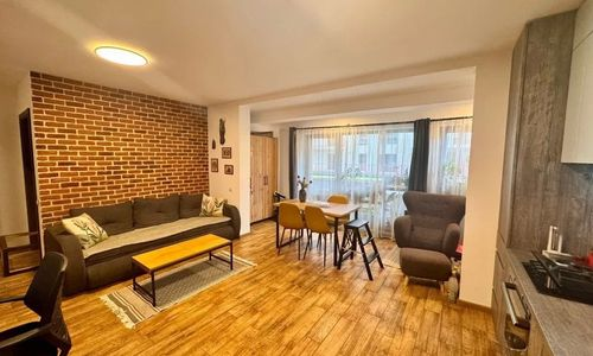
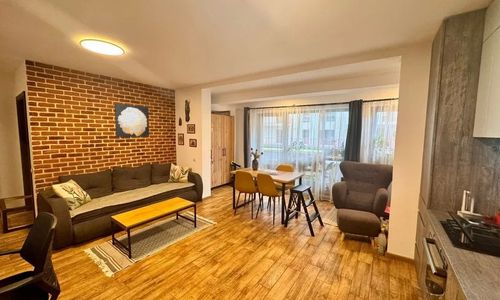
+ wall art (132, 121)
